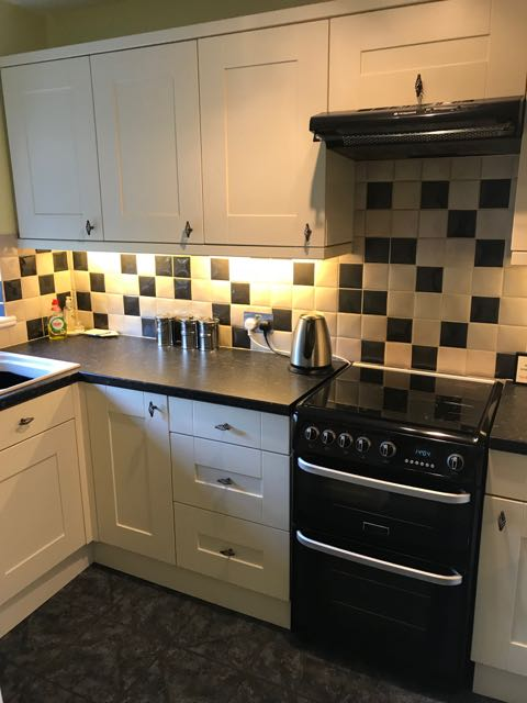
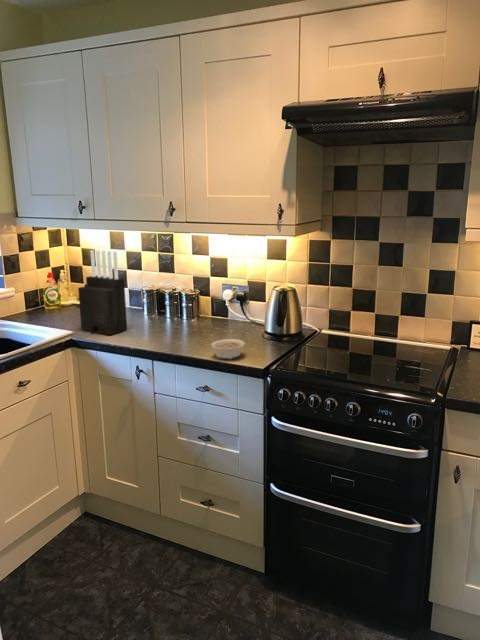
+ knife block (99, 292)
+ legume (227, 348)
